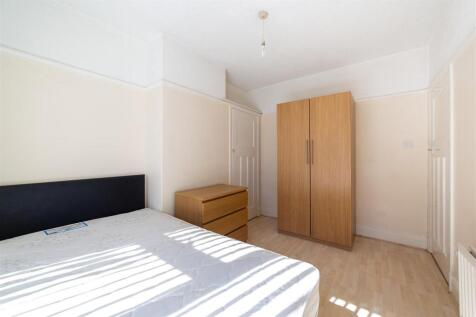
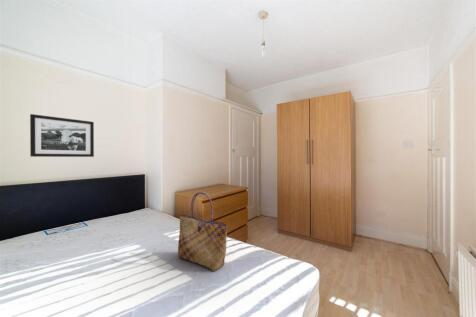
+ tote bag (200, 226)
+ picture frame (65, 137)
